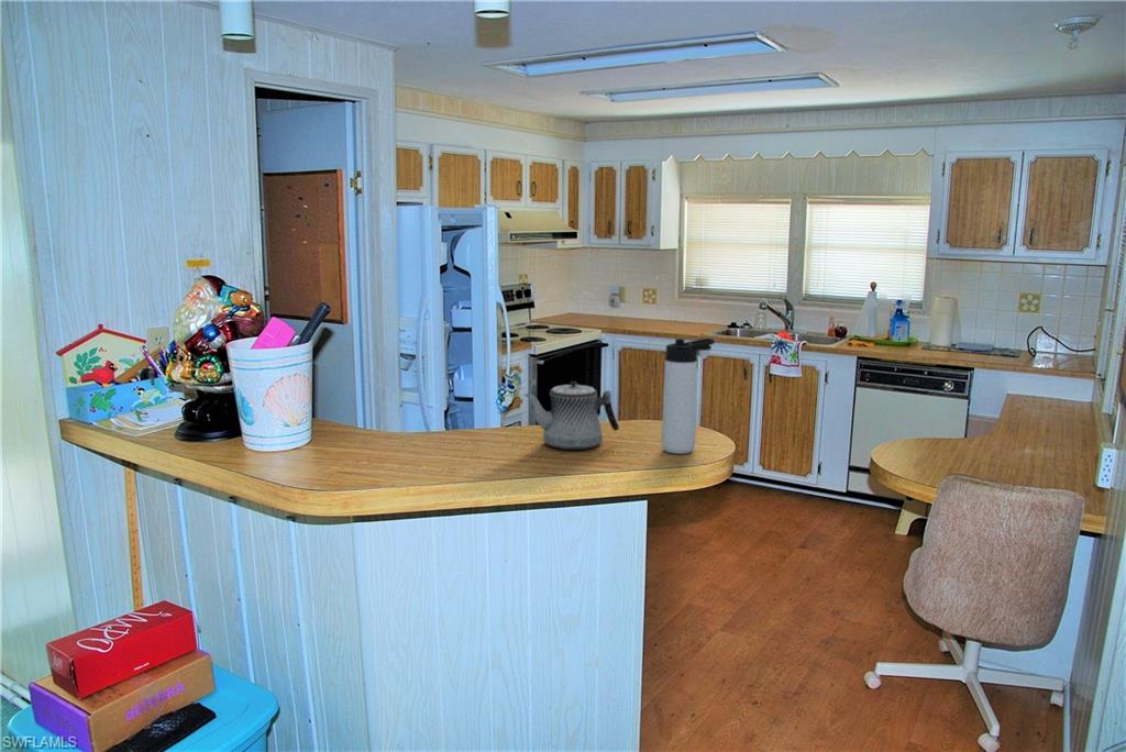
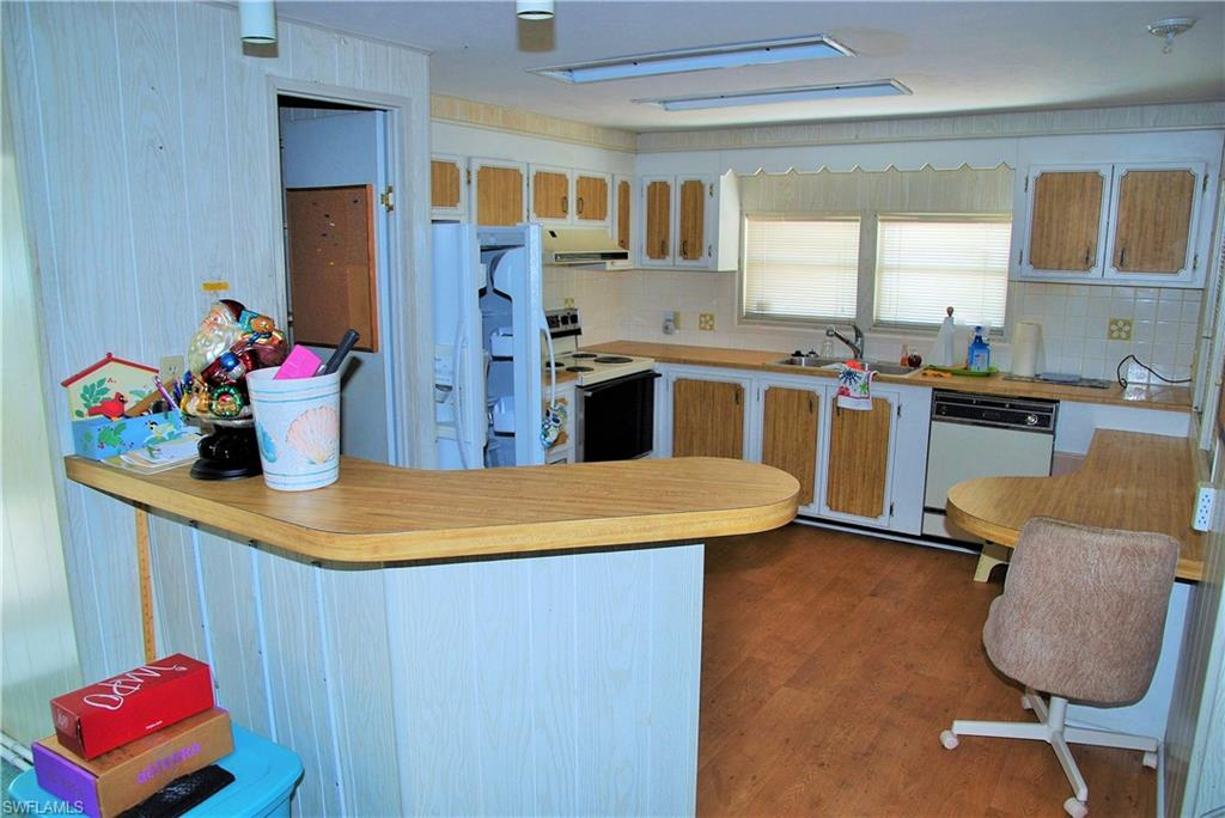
- teapot (571, 412)
- thermos bottle (687, 395)
